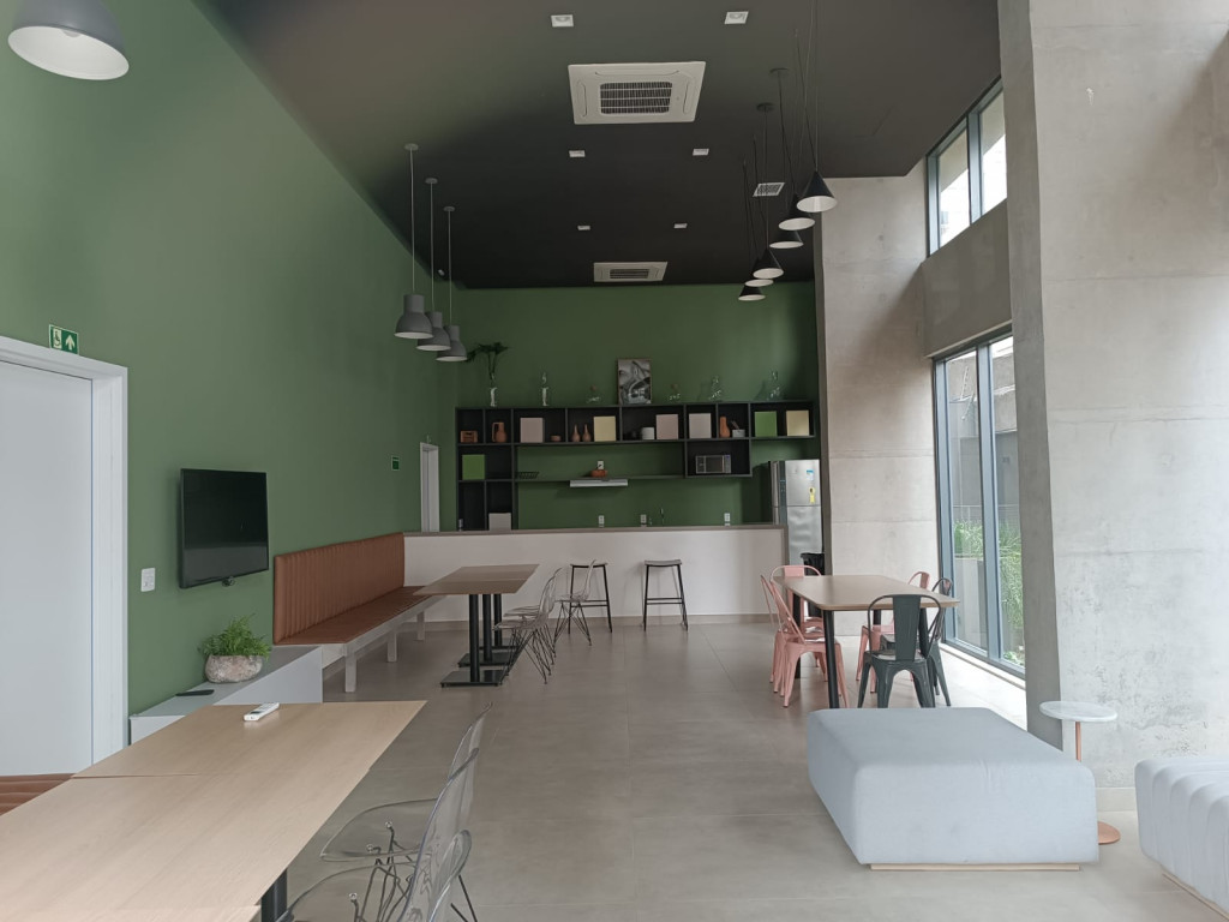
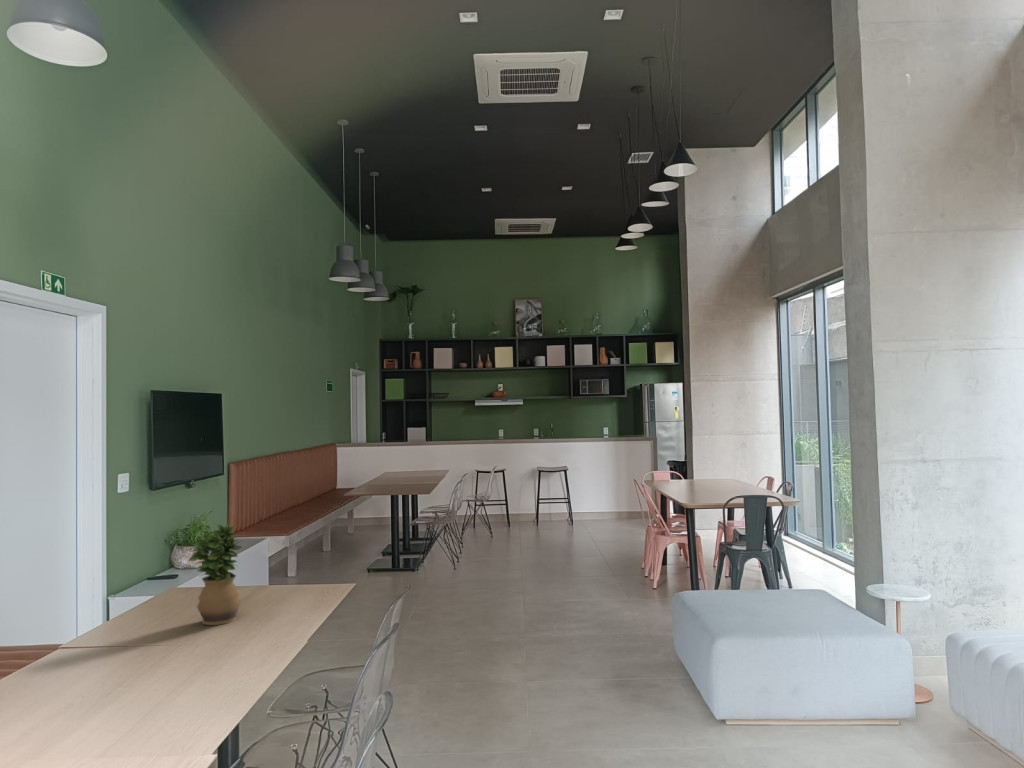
+ potted plant (218, 571)
